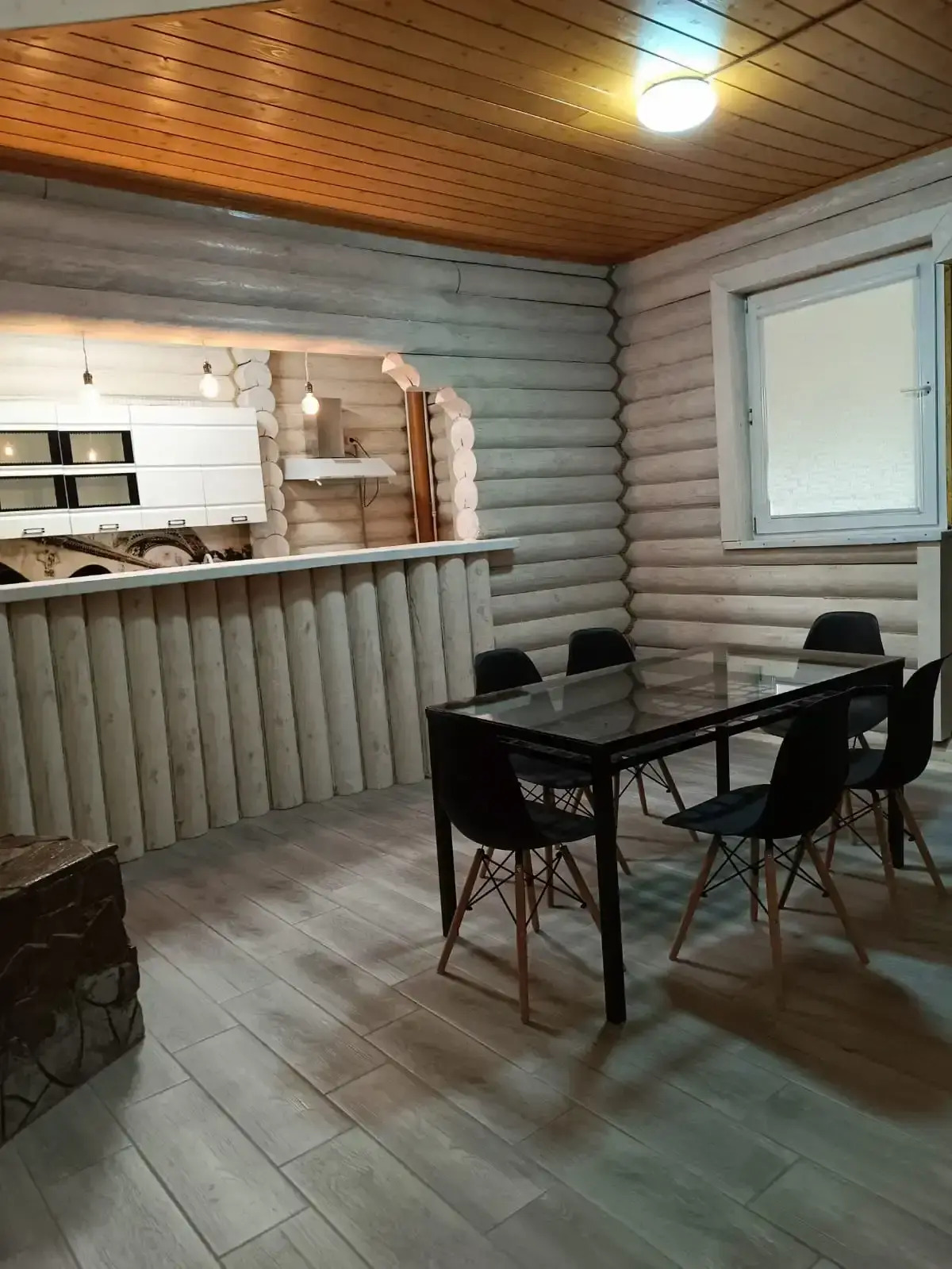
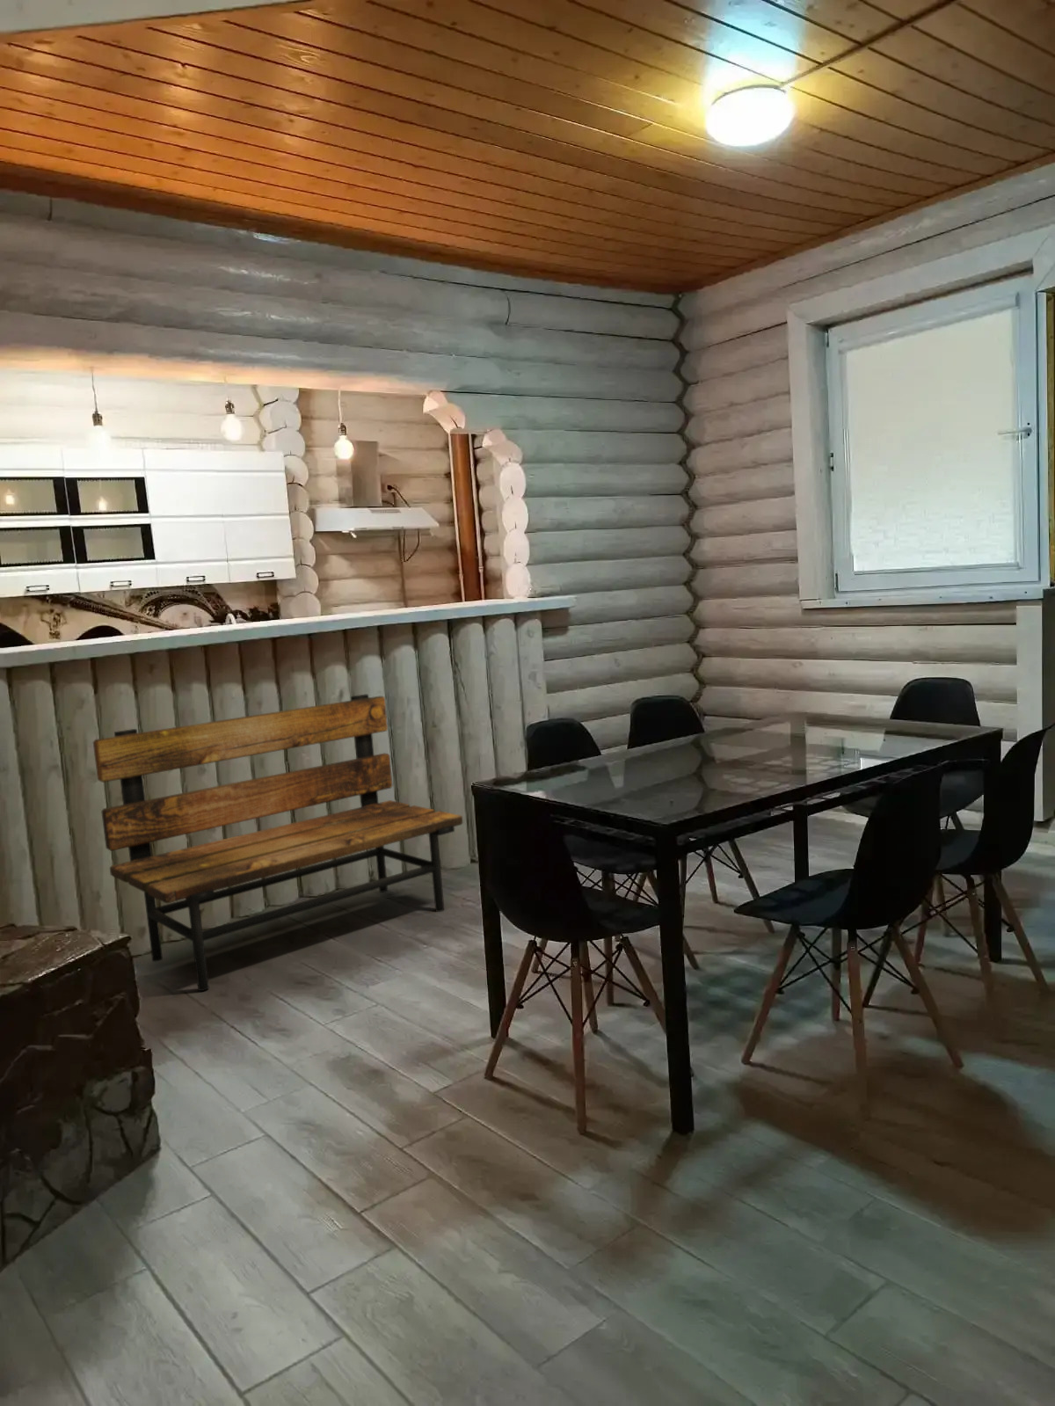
+ bench (293, 827)
